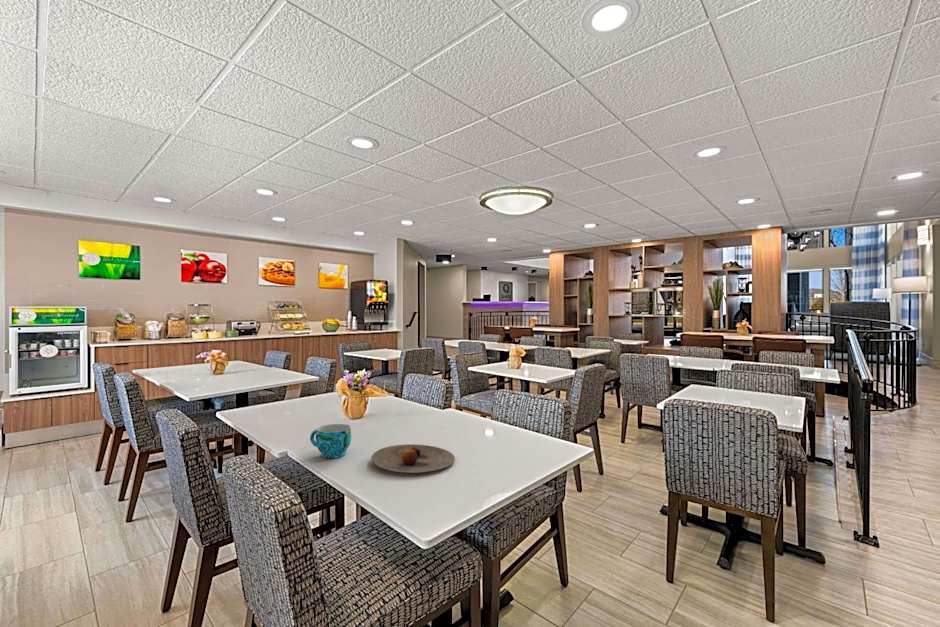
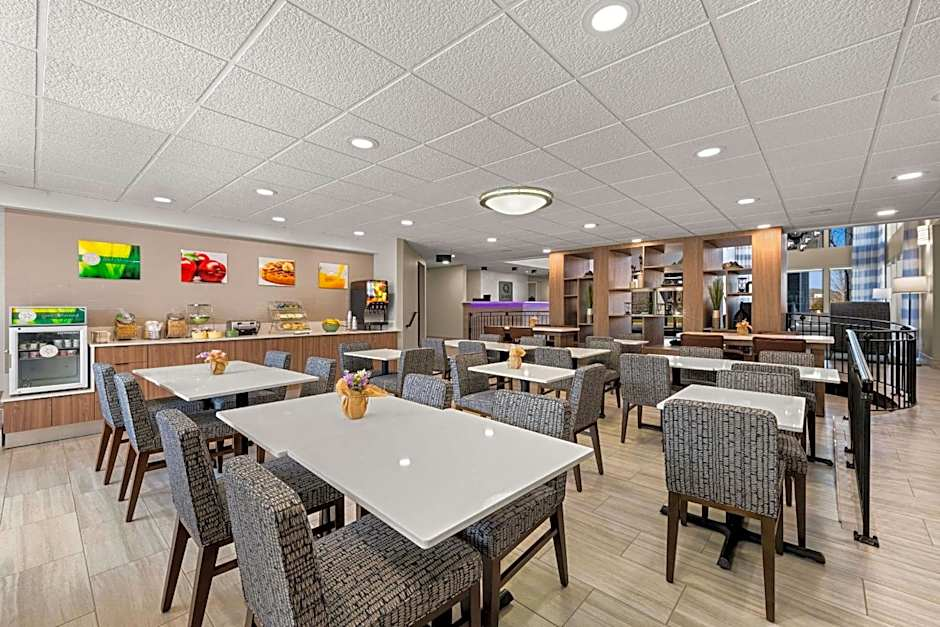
- cup (331, 441)
- plate (413, 453)
